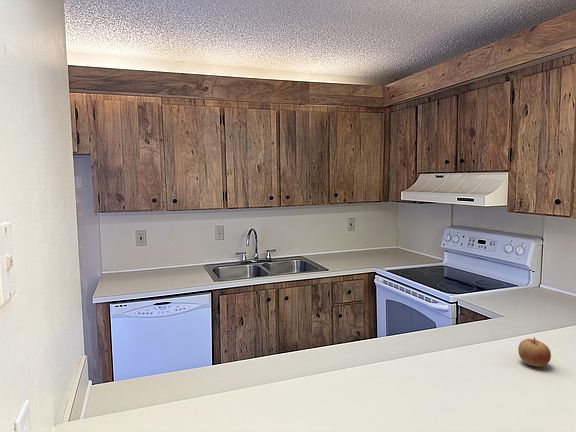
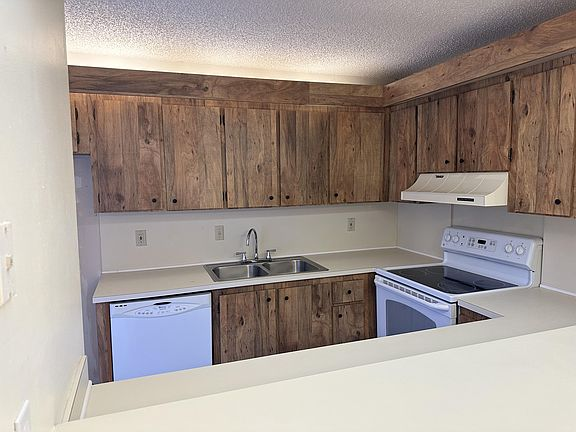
- apple (533, 350)
